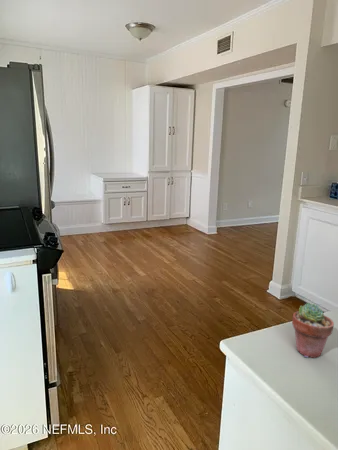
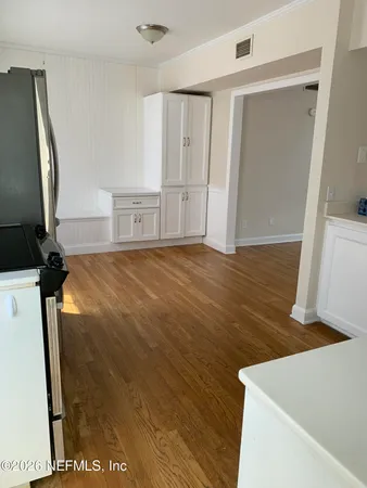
- potted succulent (311, 327)
